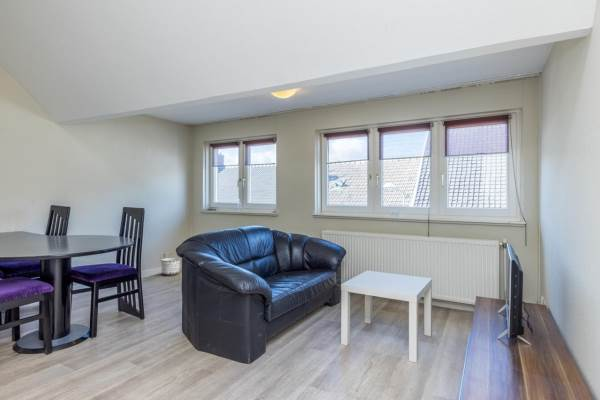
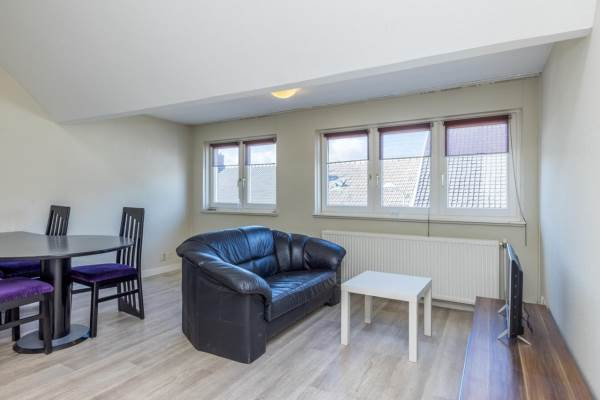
- planter (170, 266)
